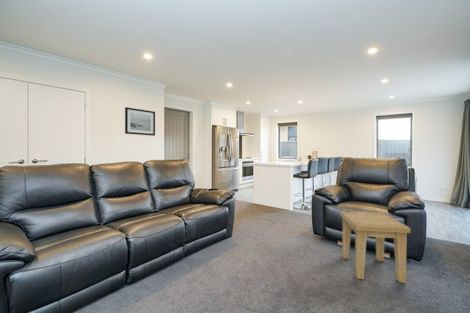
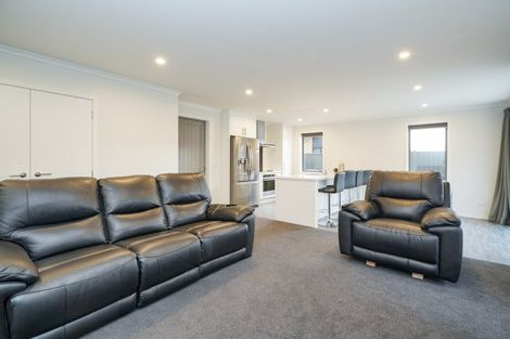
- wall art (140, 122)
- side table (365, 243)
